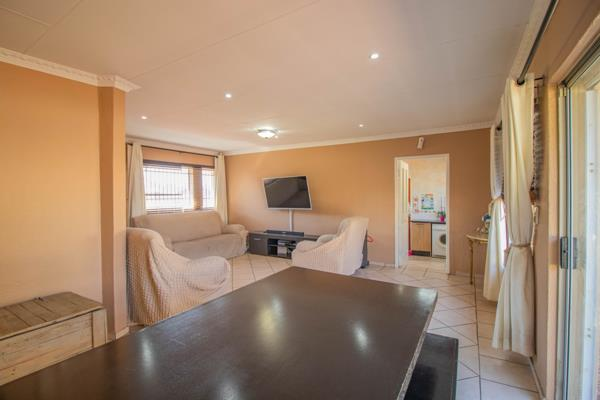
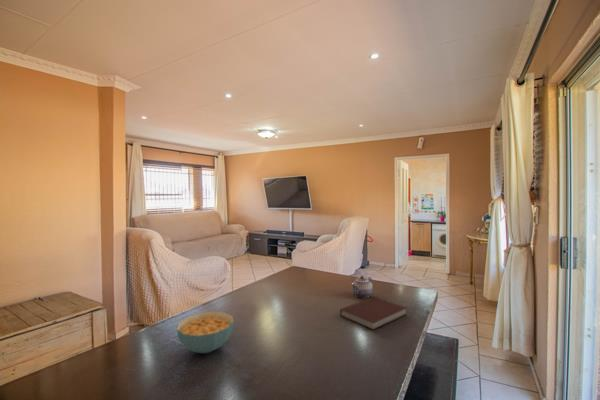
+ notebook (373, 311)
+ teapot (362, 285)
+ cereal bowl (206, 335)
